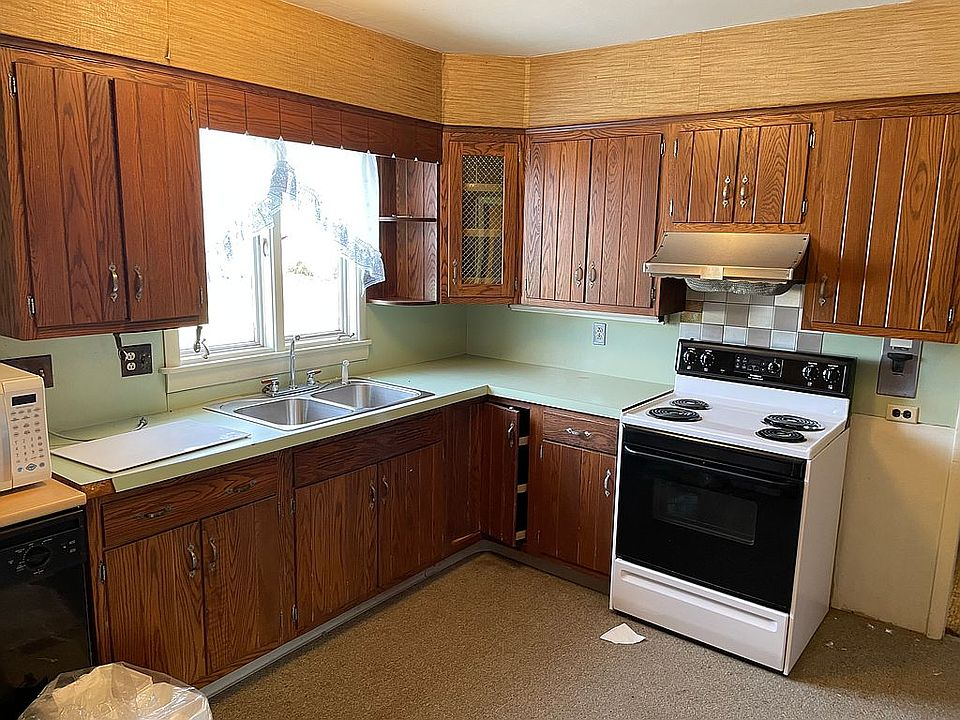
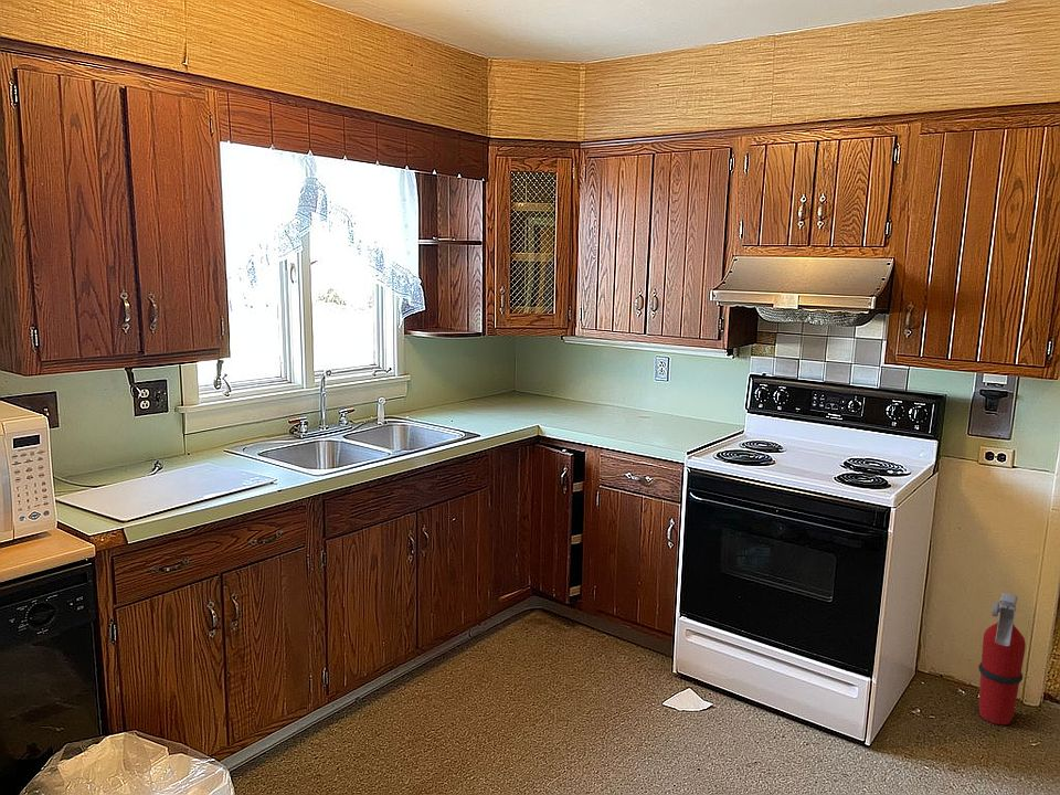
+ fire extinguisher (1001, 654)
